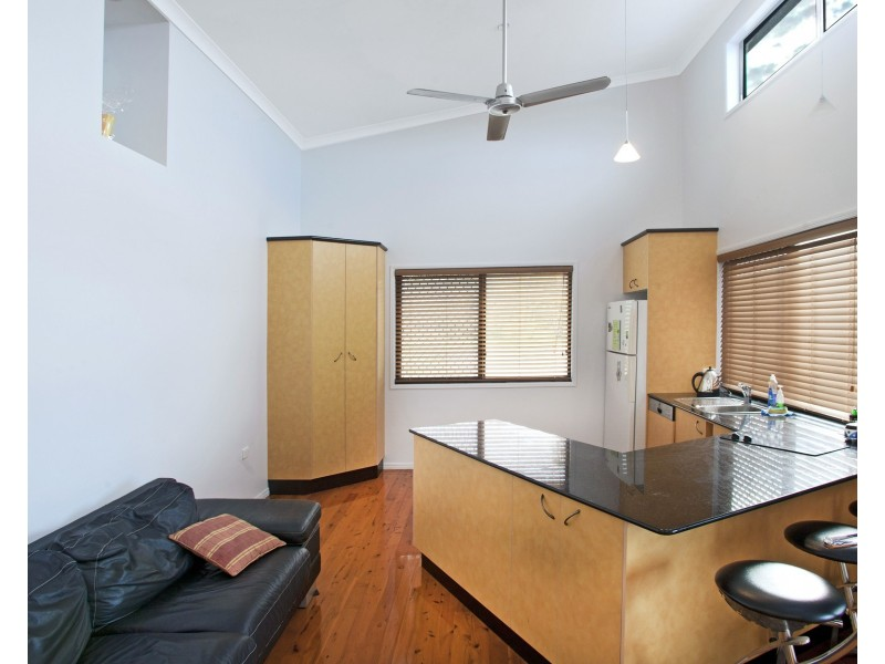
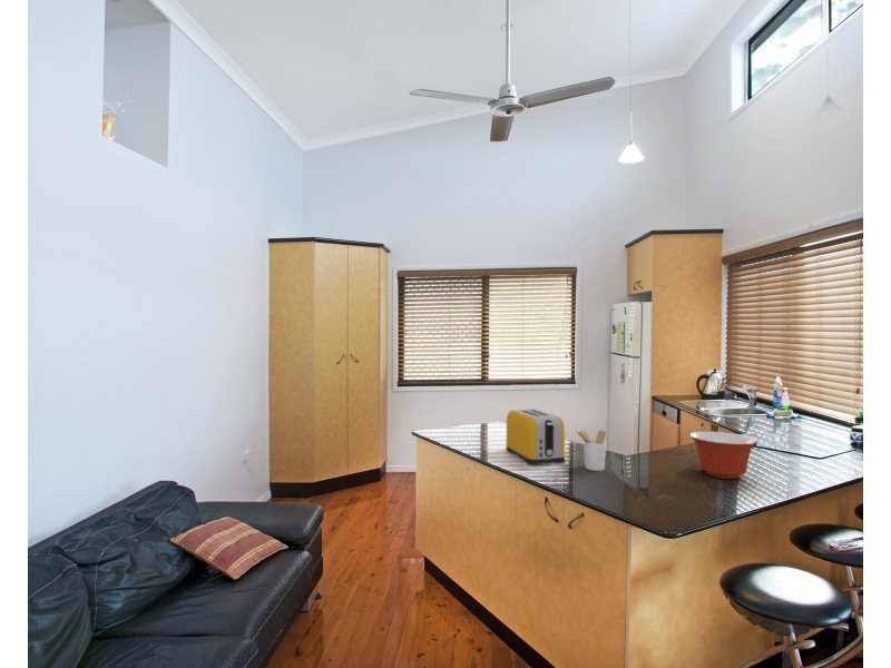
+ utensil holder (589, 448)
+ toaster (535, 434)
+ mixing bowl (722, 455)
